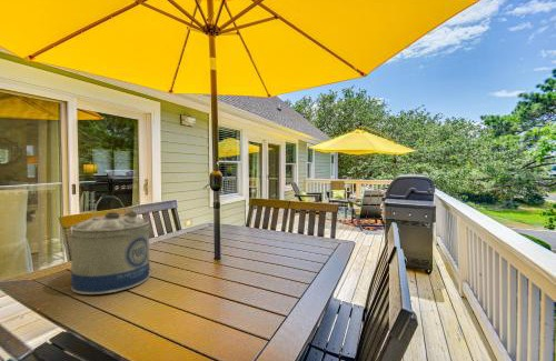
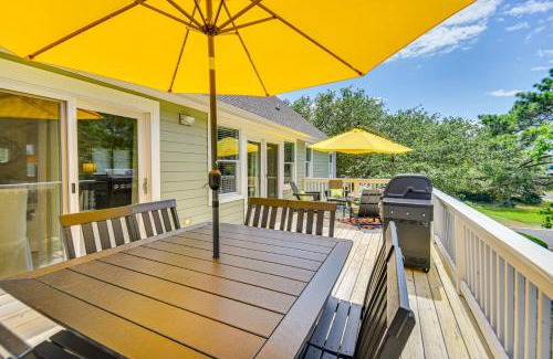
- water jug (112, 238)
